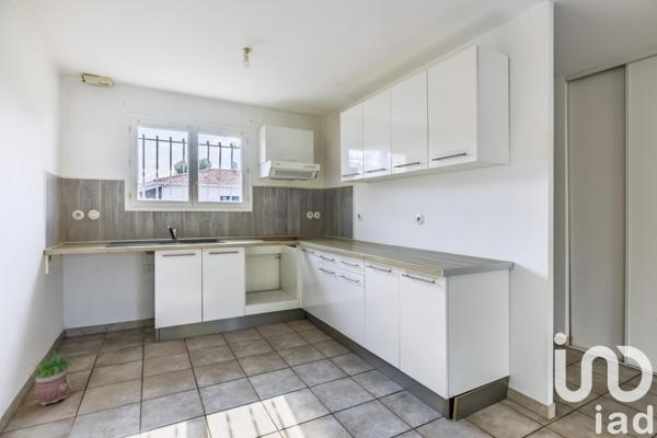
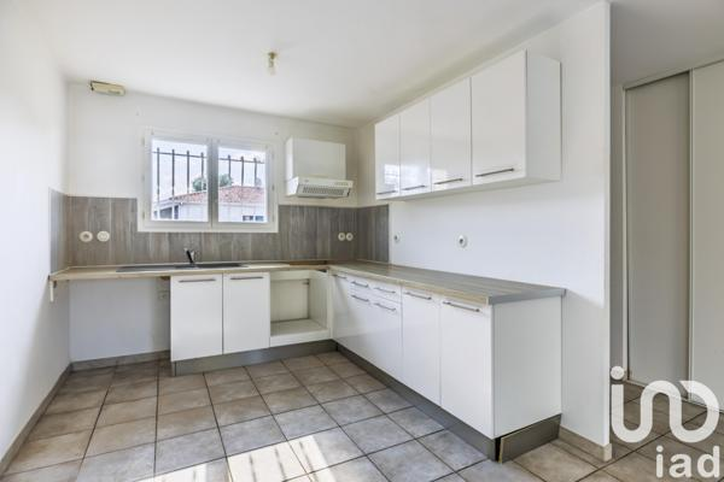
- potted plant (50, 377)
